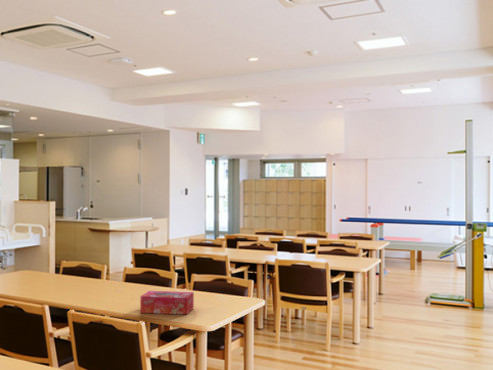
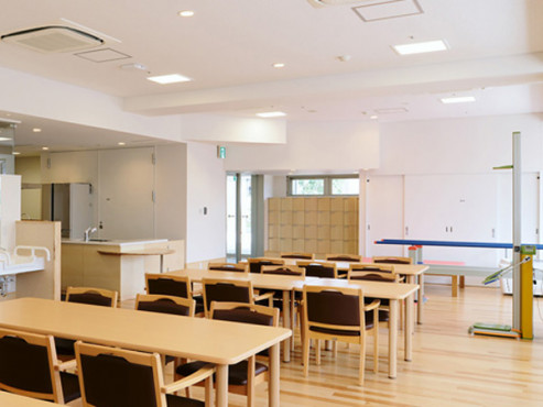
- tissue box (167, 302)
